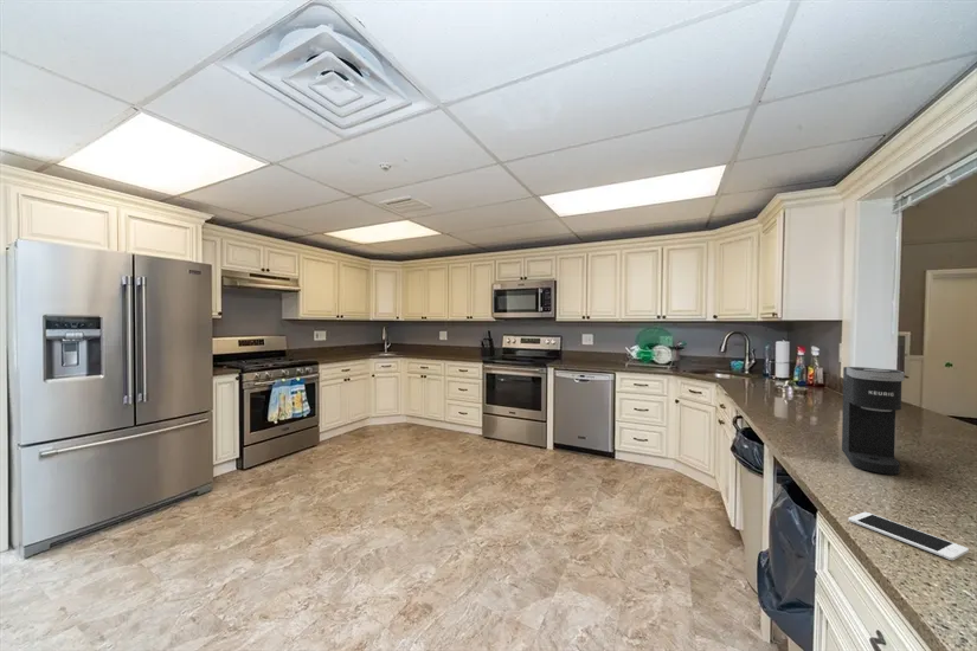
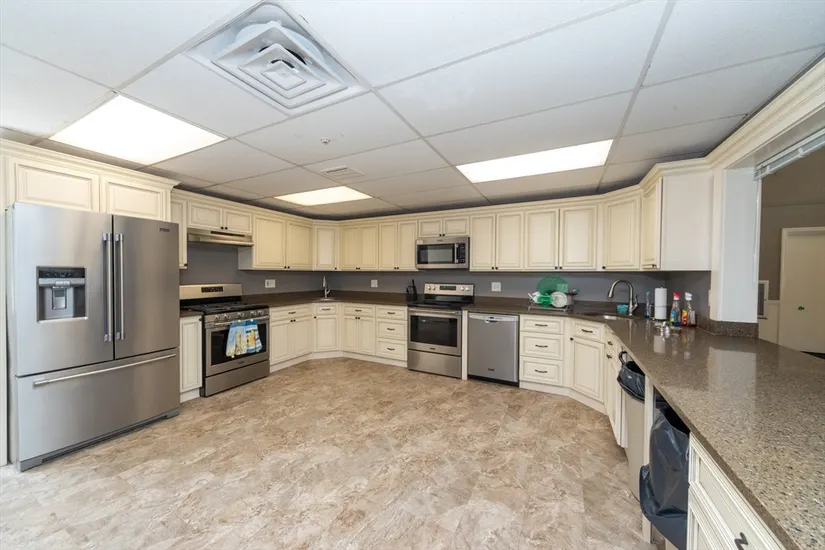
- cell phone (904, 533)
- coffee maker (869, 414)
